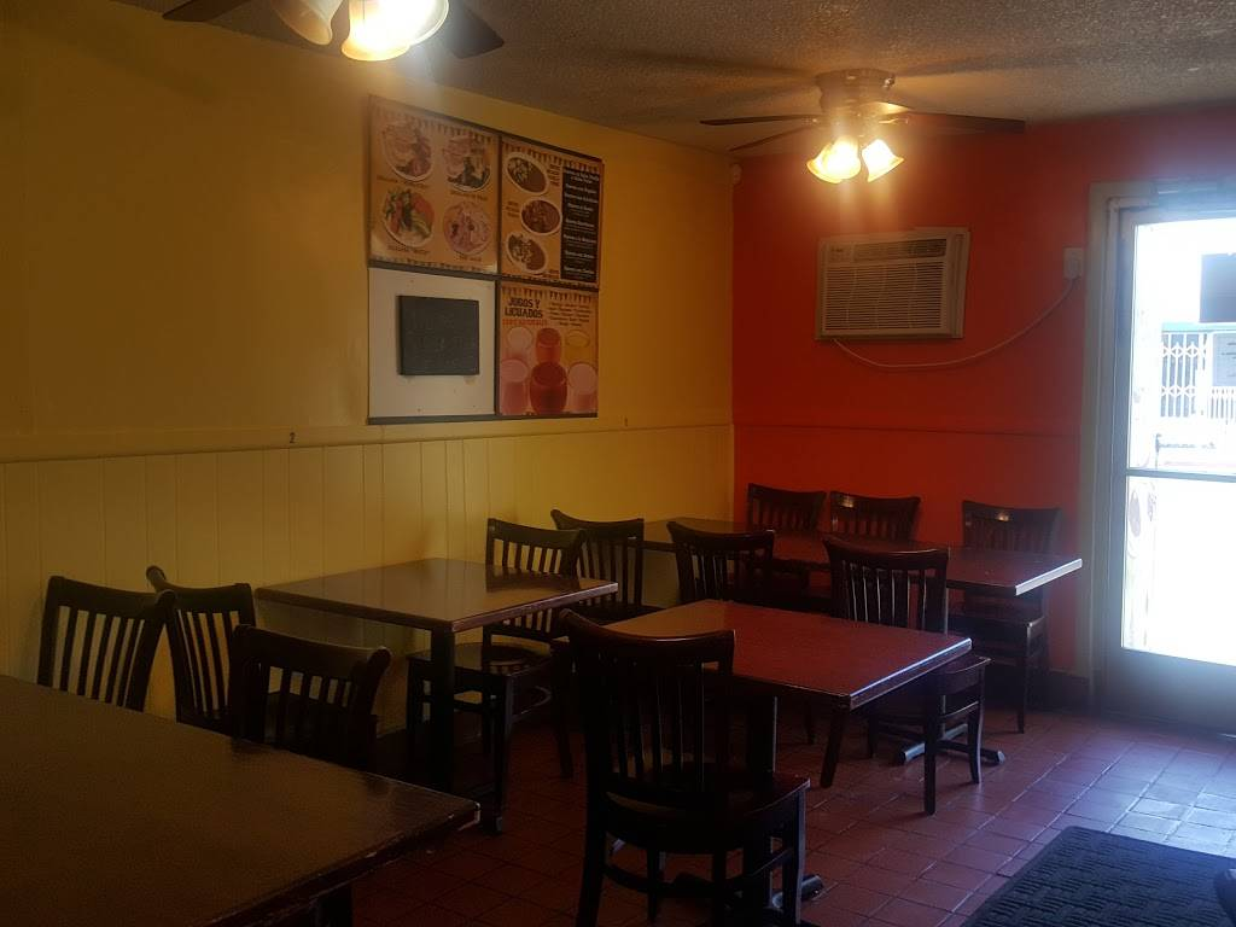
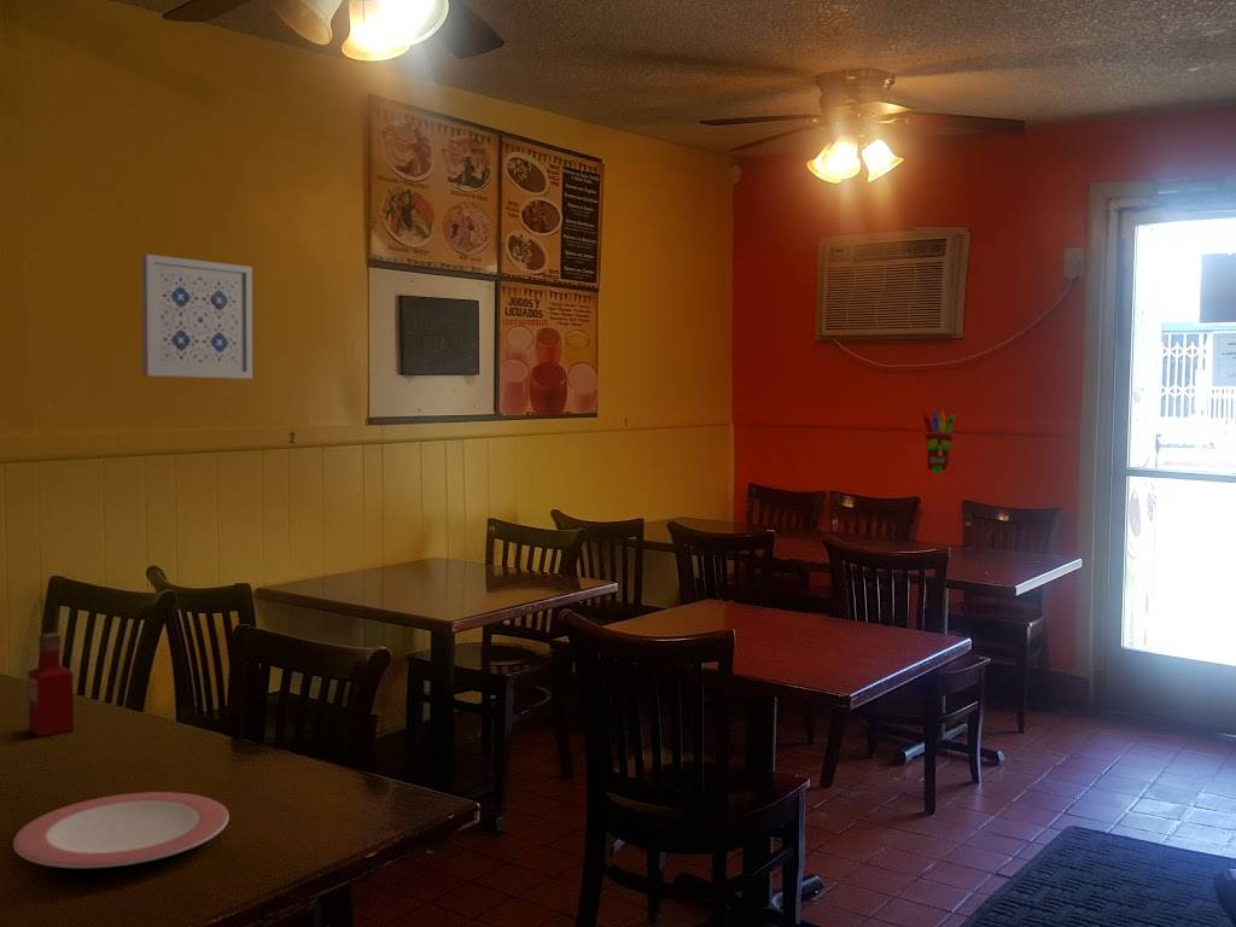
+ plate (124, 832)
+ tabasco sauce (49, 682)
+ decorative mask (939, 442)
+ wall art (199, 319)
